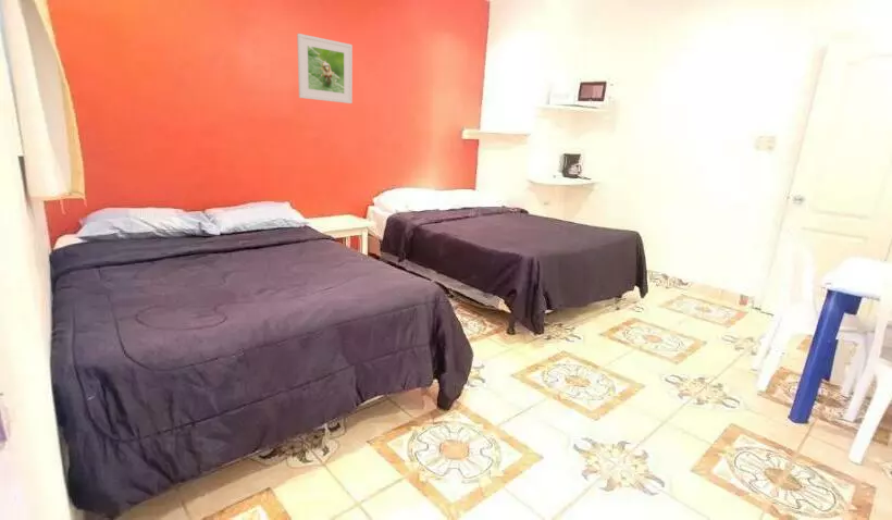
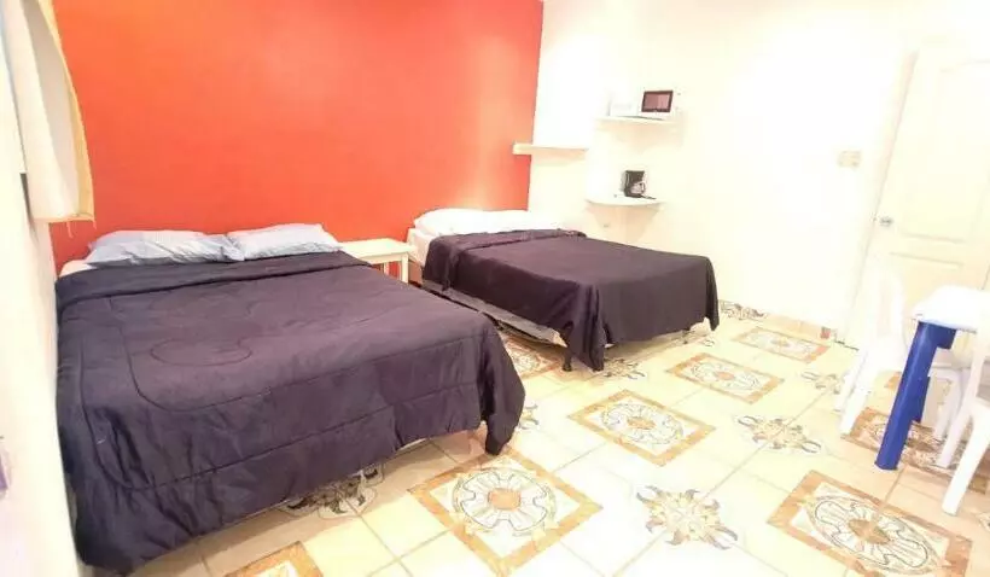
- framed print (325, 70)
